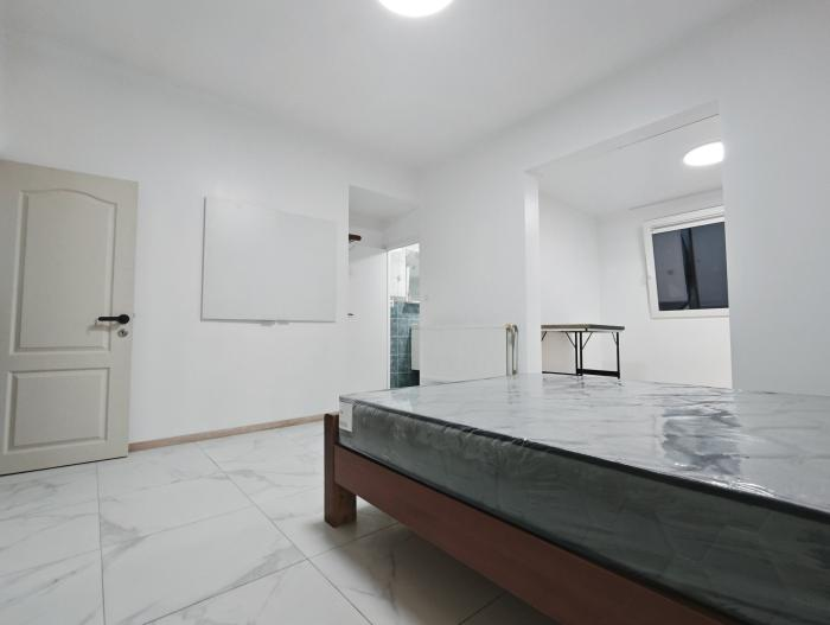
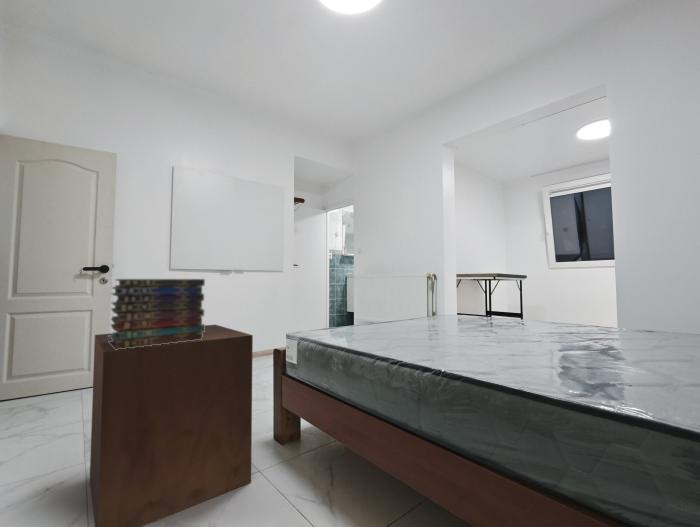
+ book stack (158, 309)
+ nightstand (170, 405)
